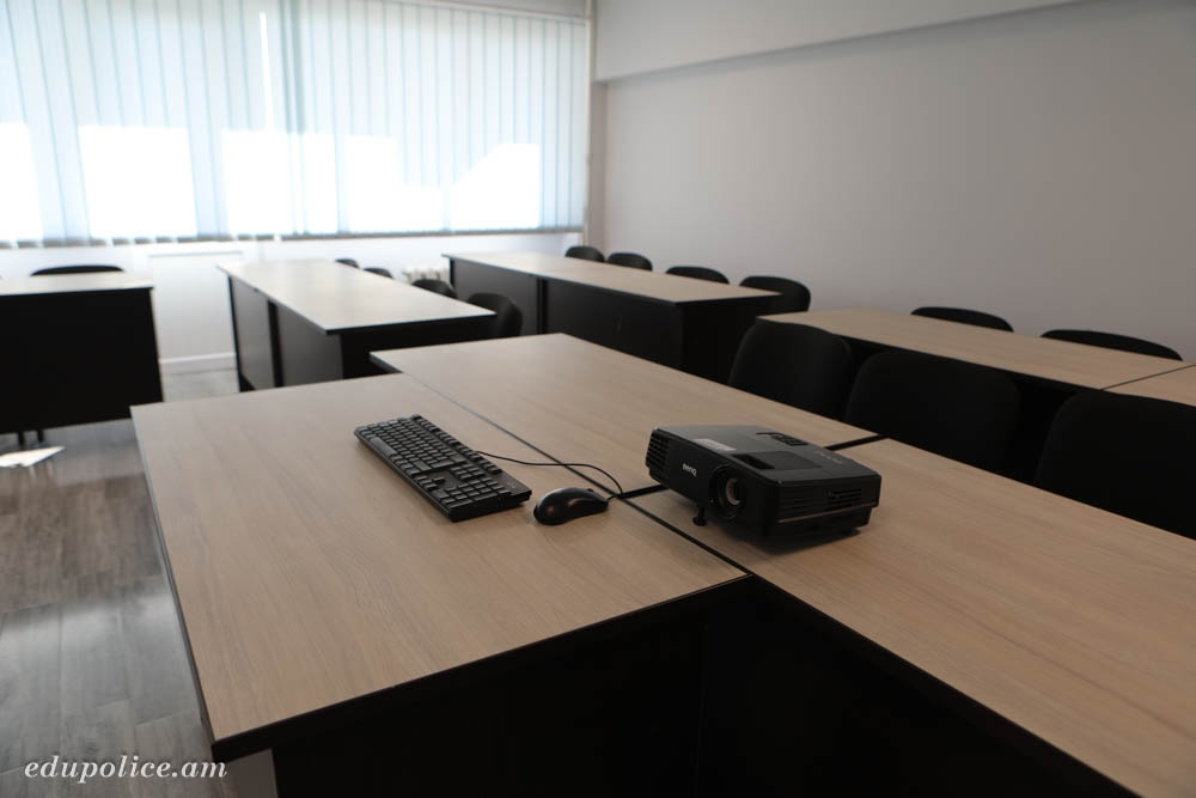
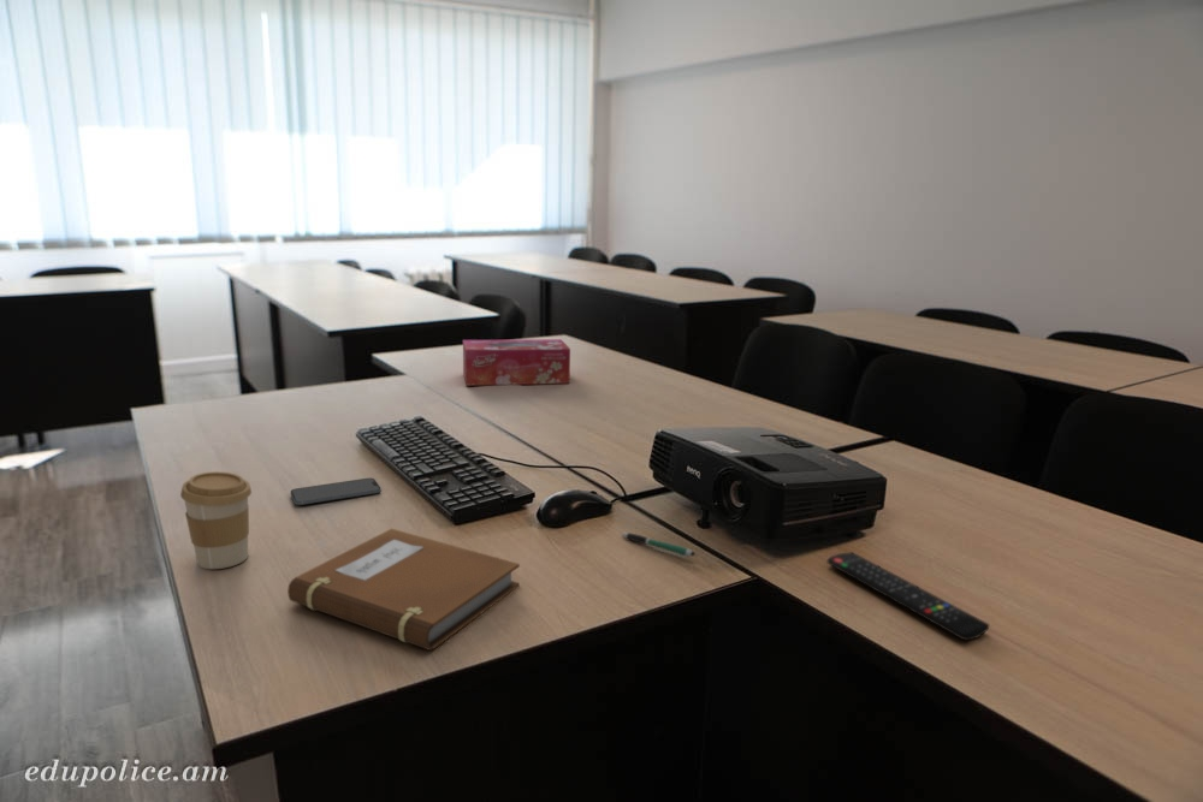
+ pen (656, 543)
+ notebook (403, 582)
+ remote control (900, 592)
+ smartphone (336, 491)
+ coffee cup (219, 518)
+ tissue box (515, 361)
